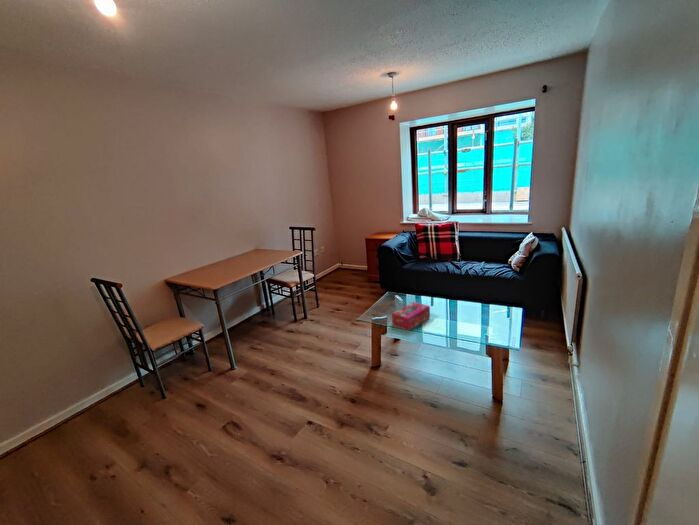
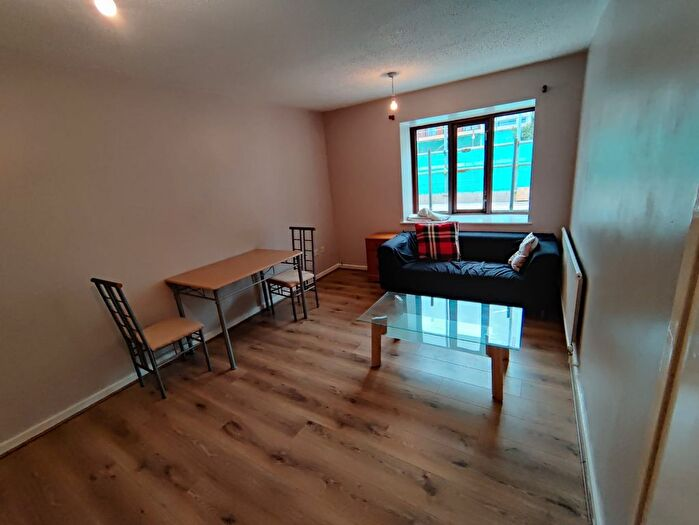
- tissue box (411, 315)
